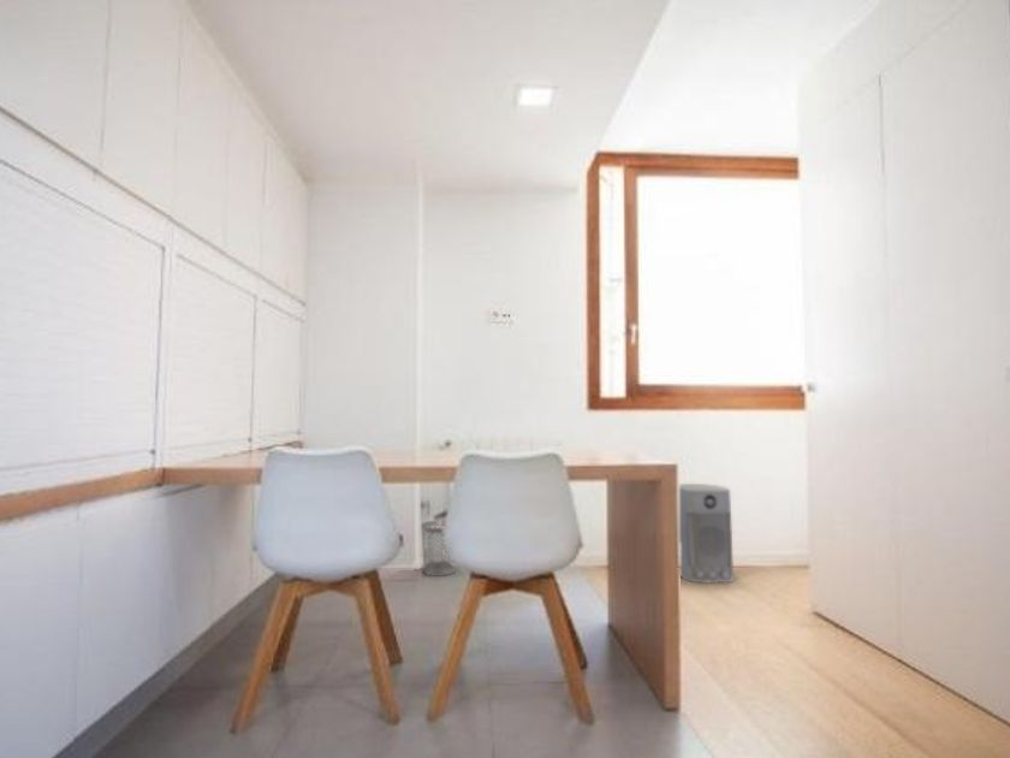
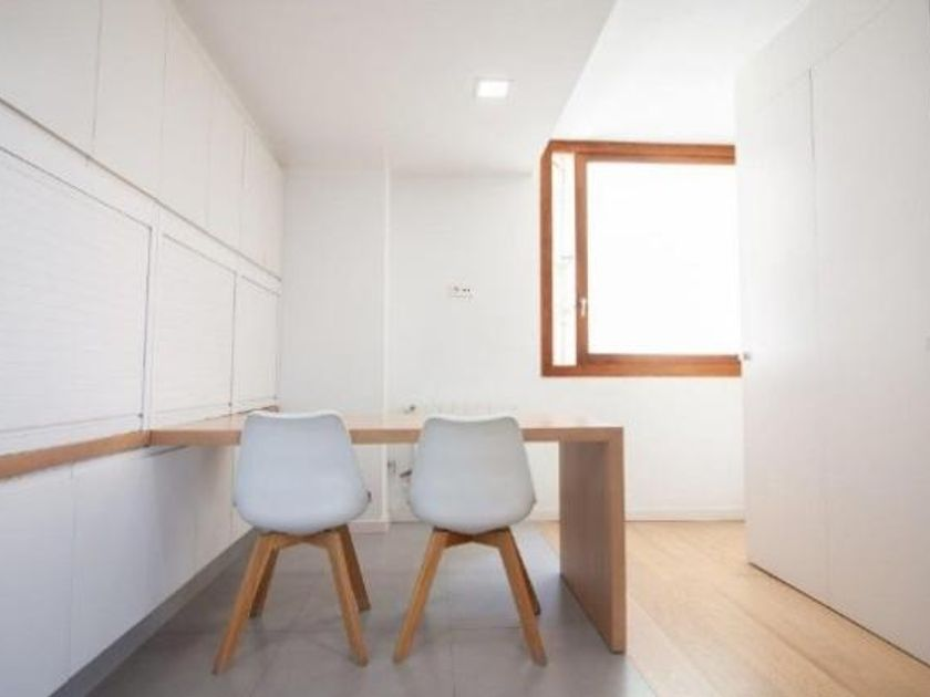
- wastebasket (439, 547)
- air purifier (701, 529)
